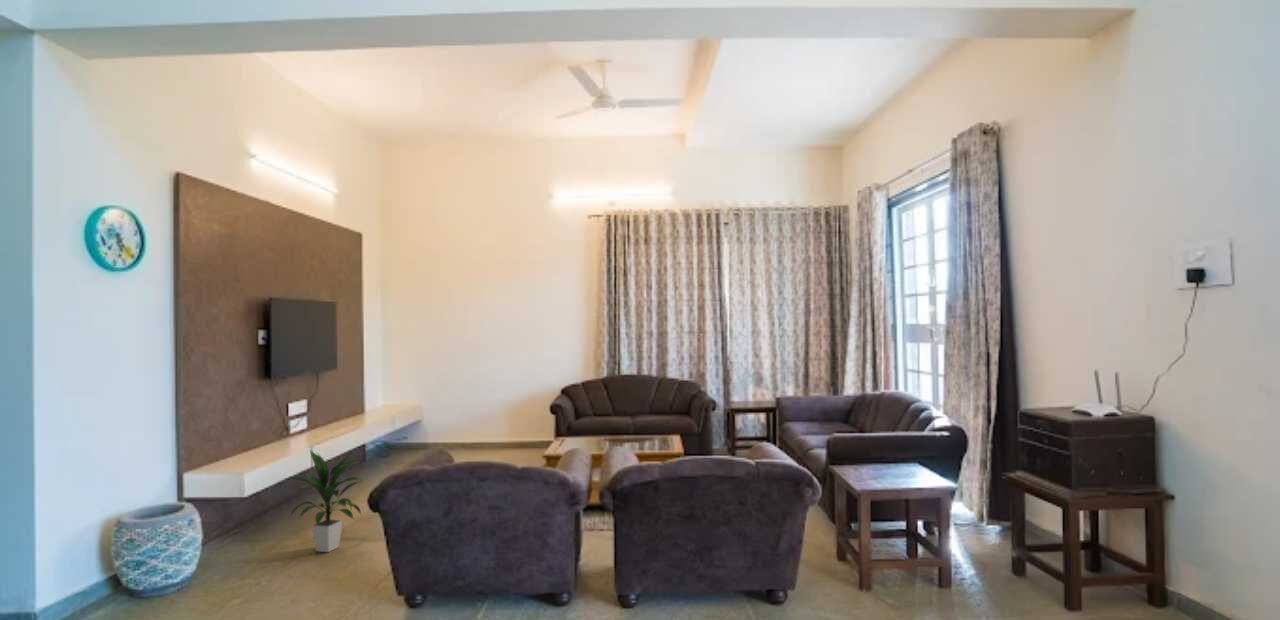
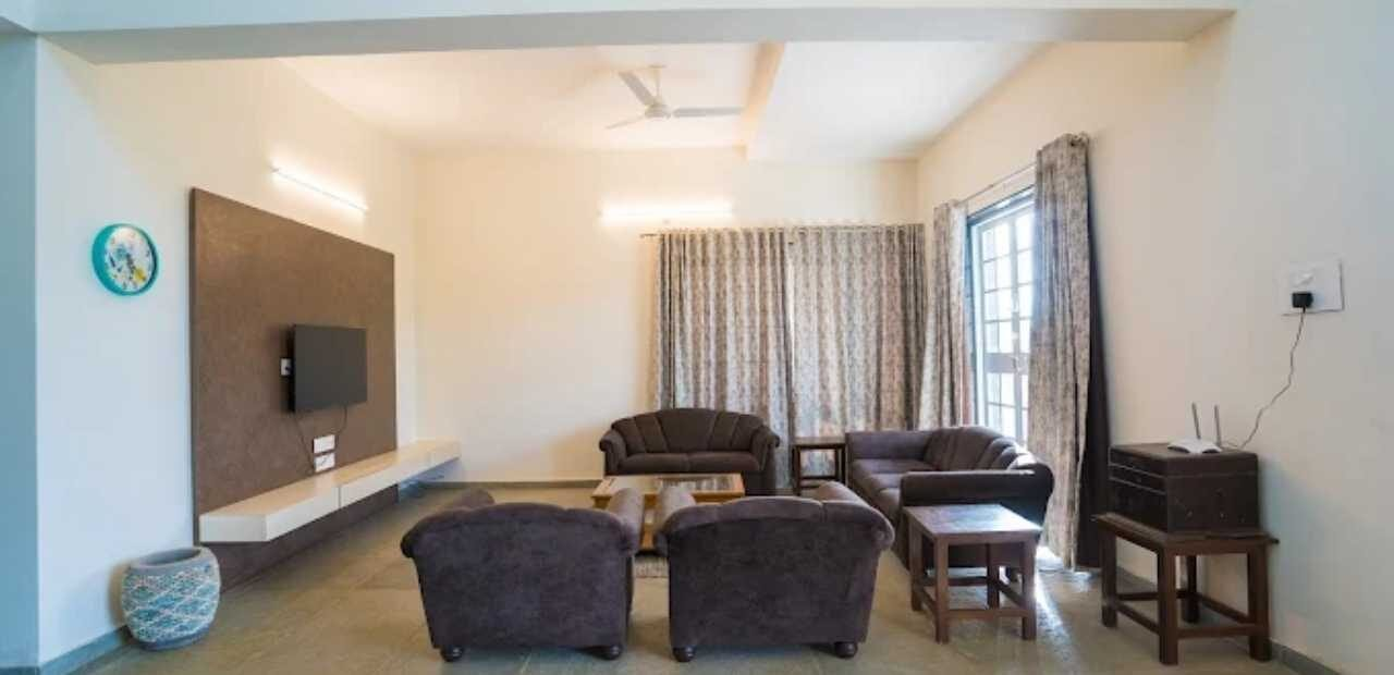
- indoor plant (330, 498)
